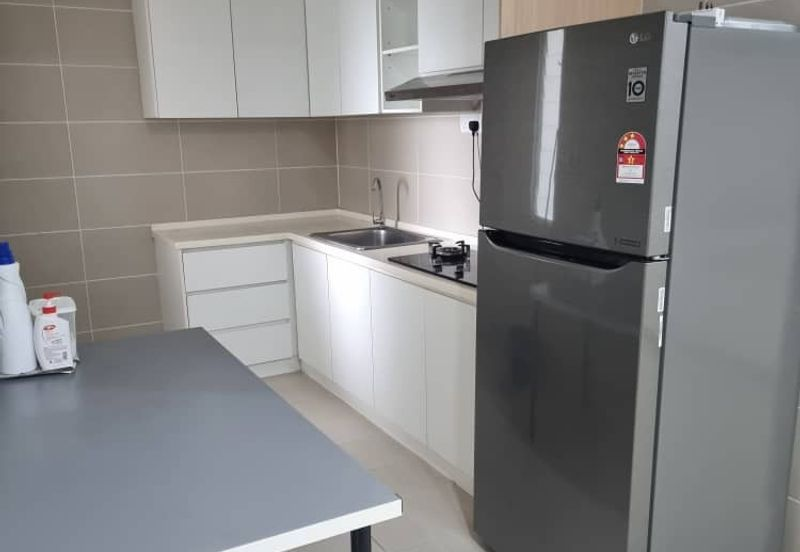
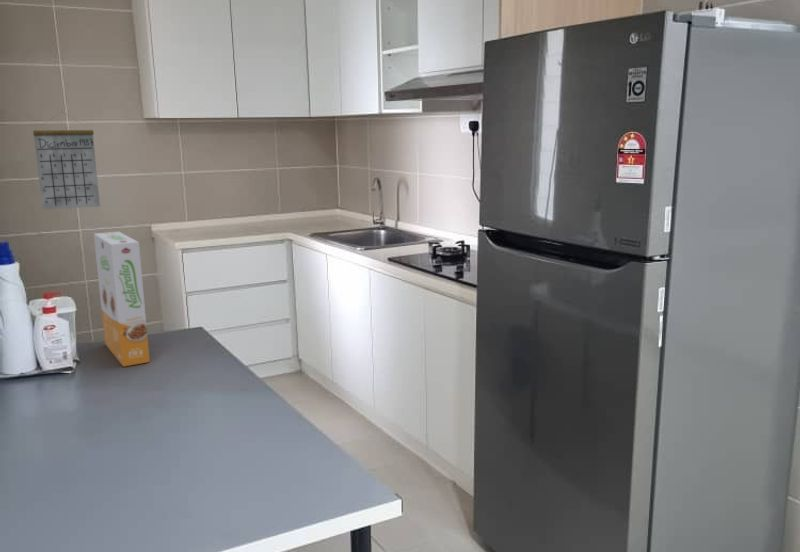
+ calendar (66, 160)
+ cereal box (120, 296)
